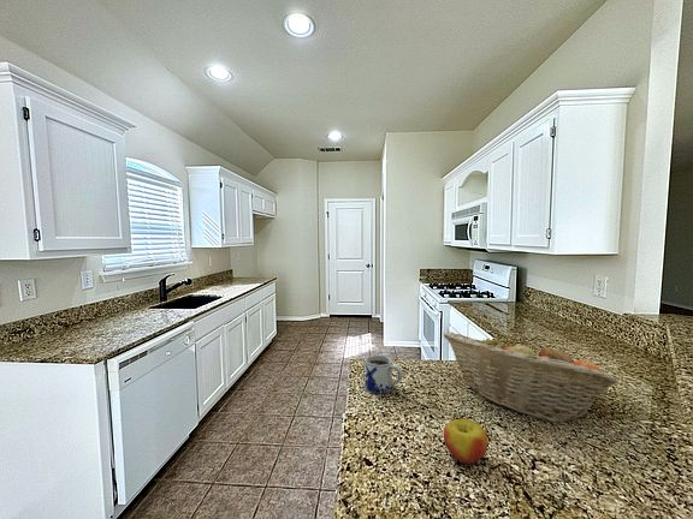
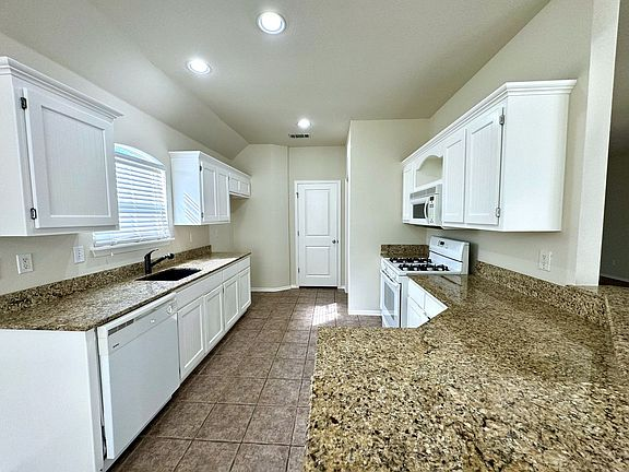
- mug (381, 374)
- fruit basket (517, 364)
- apple (464, 440)
